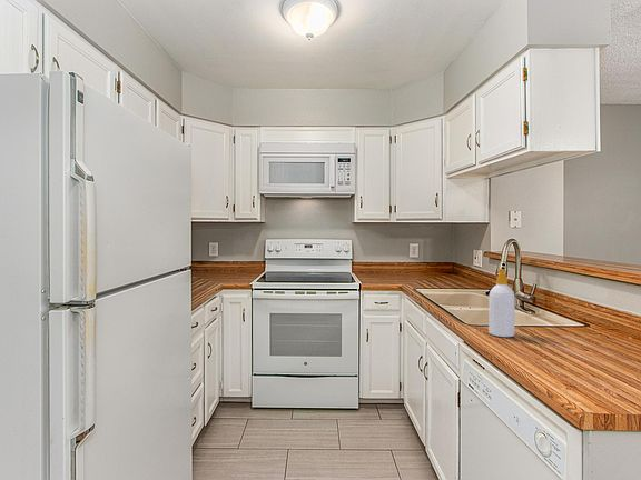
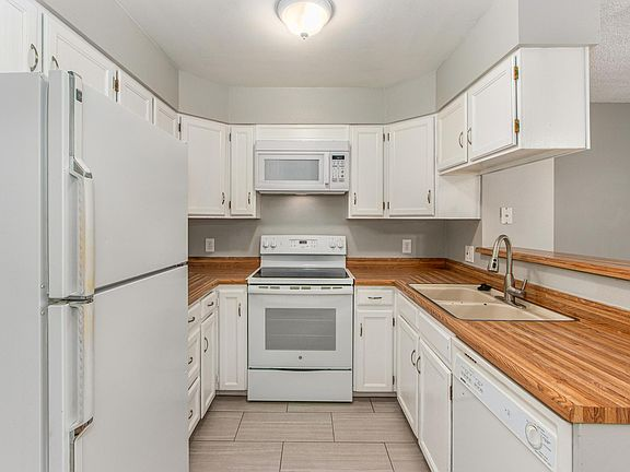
- soap bottle (501, 301)
